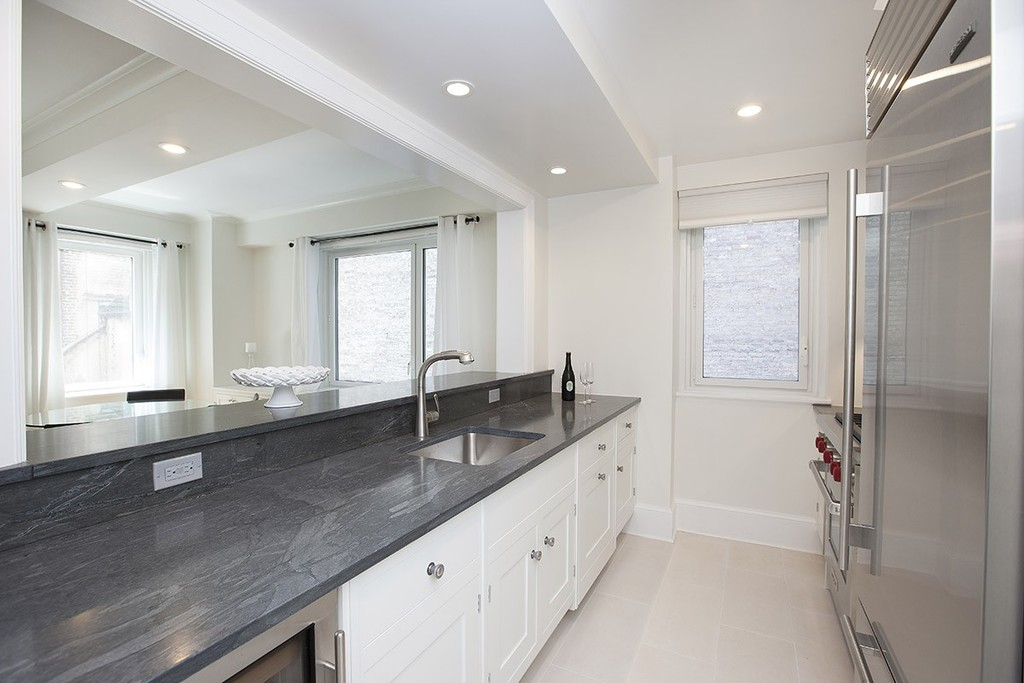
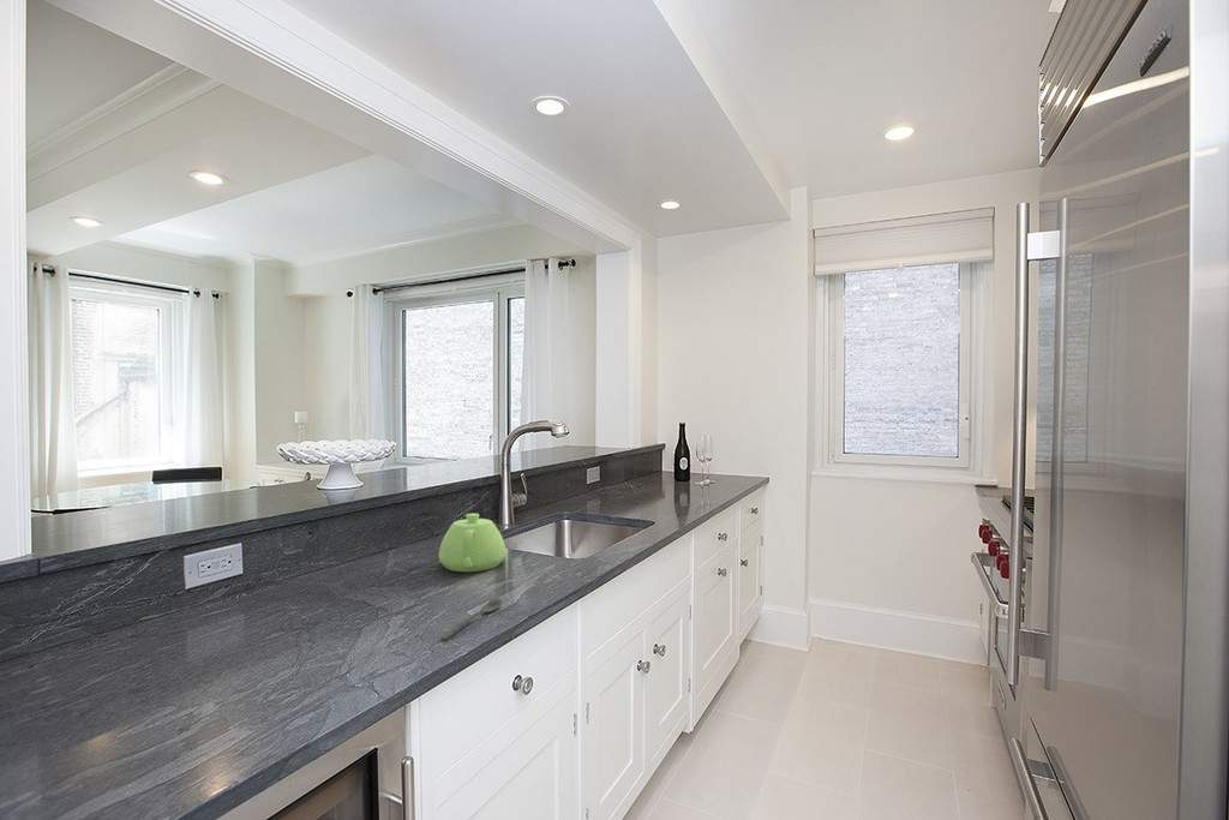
+ teapot (472, 539)
+ spoon (473, 617)
